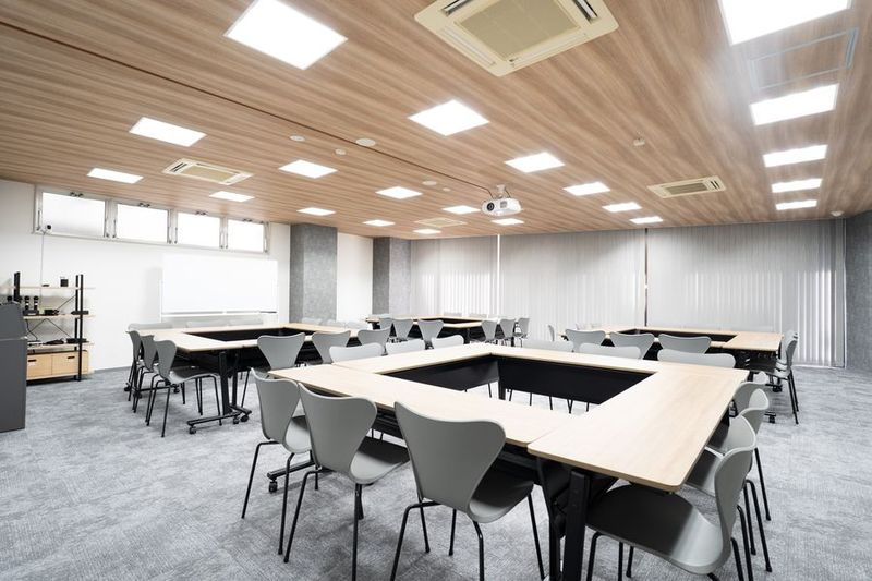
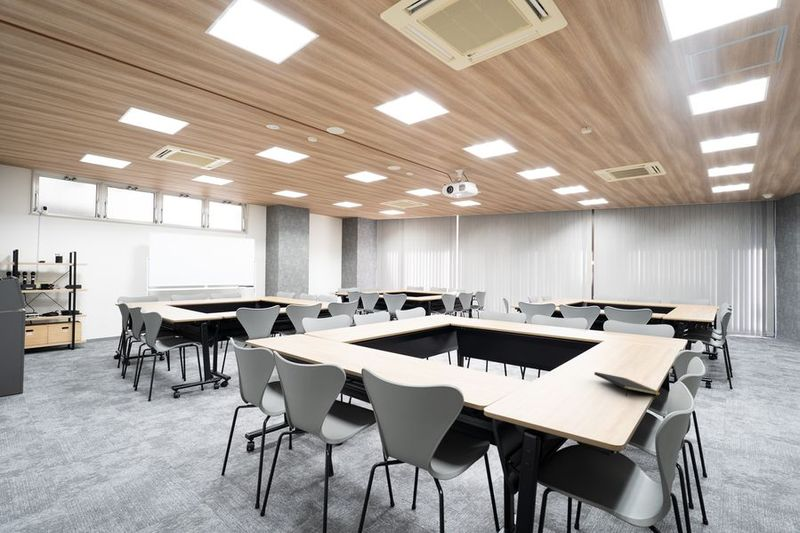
+ notepad (625, 383)
